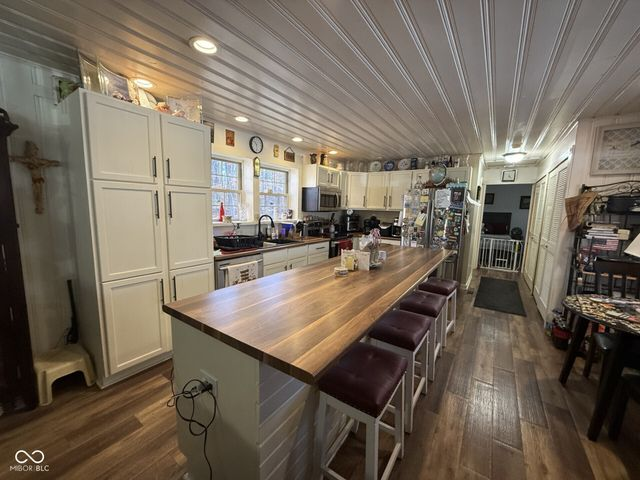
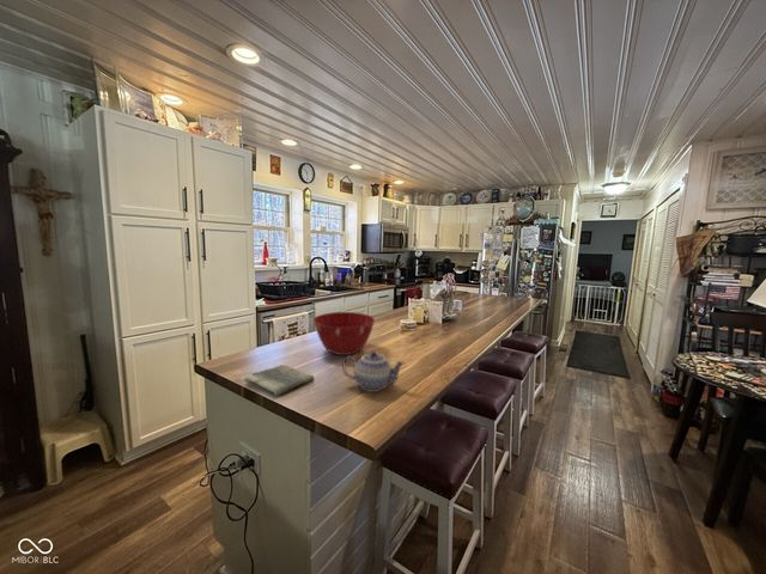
+ teapot (372, 368)
+ mixing bowl (344, 334)
+ dish towel (279, 377)
